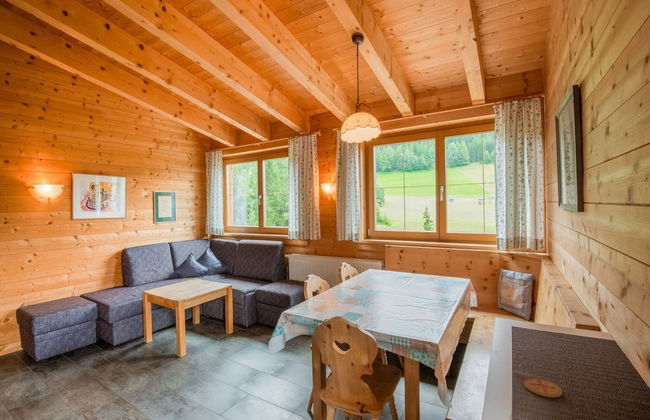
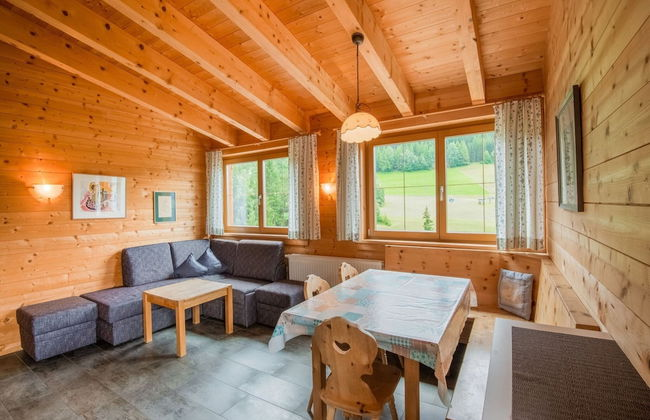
- coaster (542, 387)
